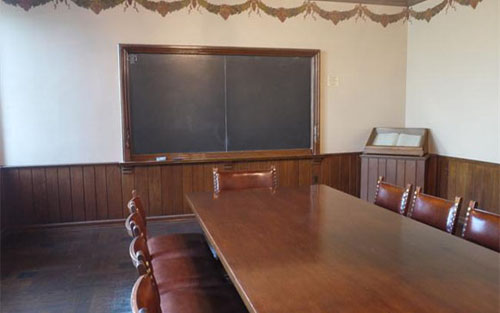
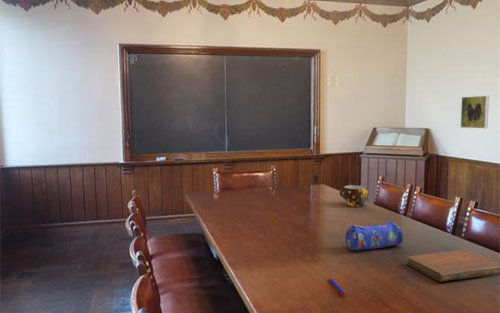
+ cup (353, 196)
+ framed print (474, 112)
+ pen (336, 285)
+ notebook (454, 264)
+ pencil case (373, 235)
